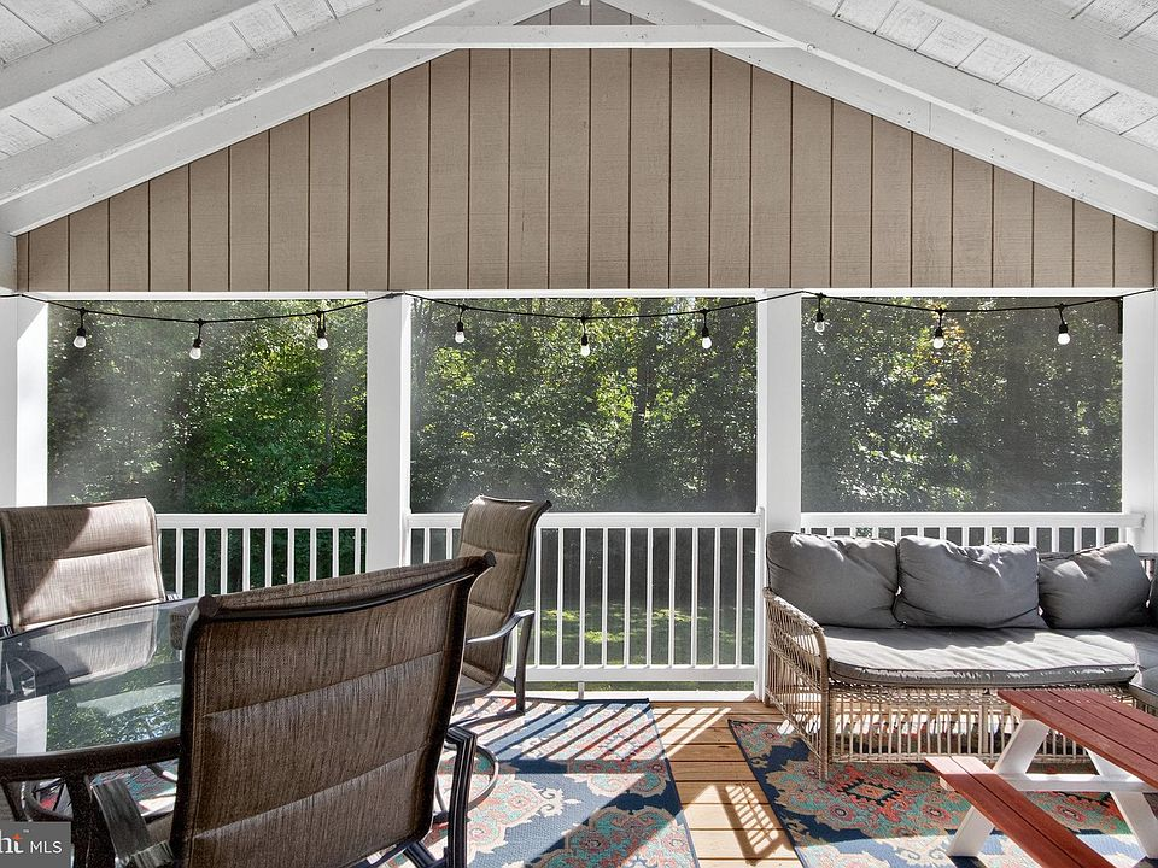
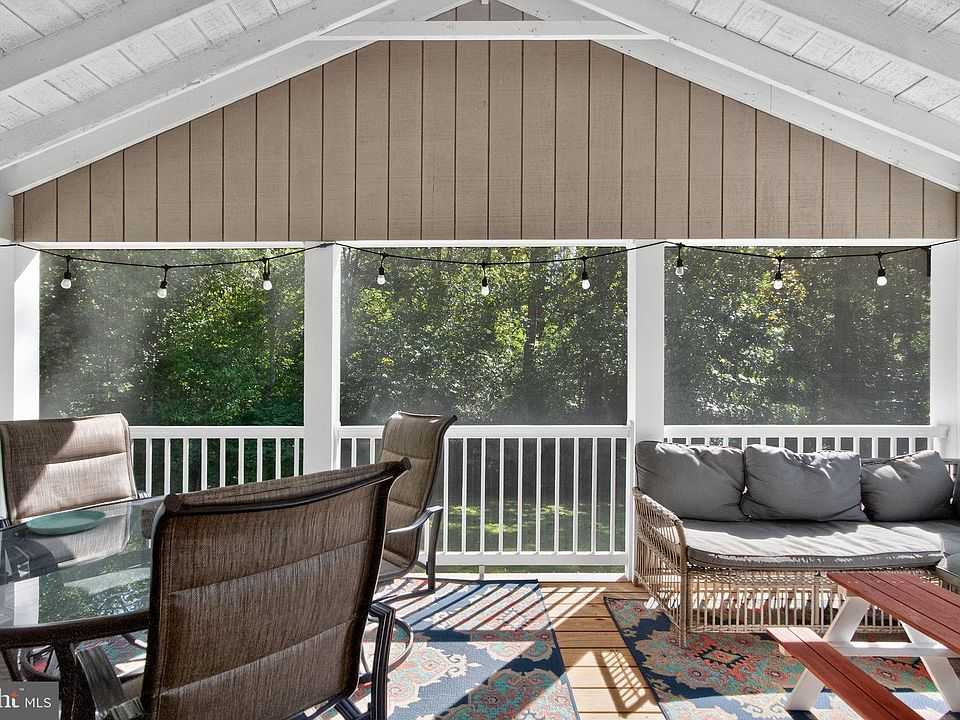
+ saucer (67, 522)
